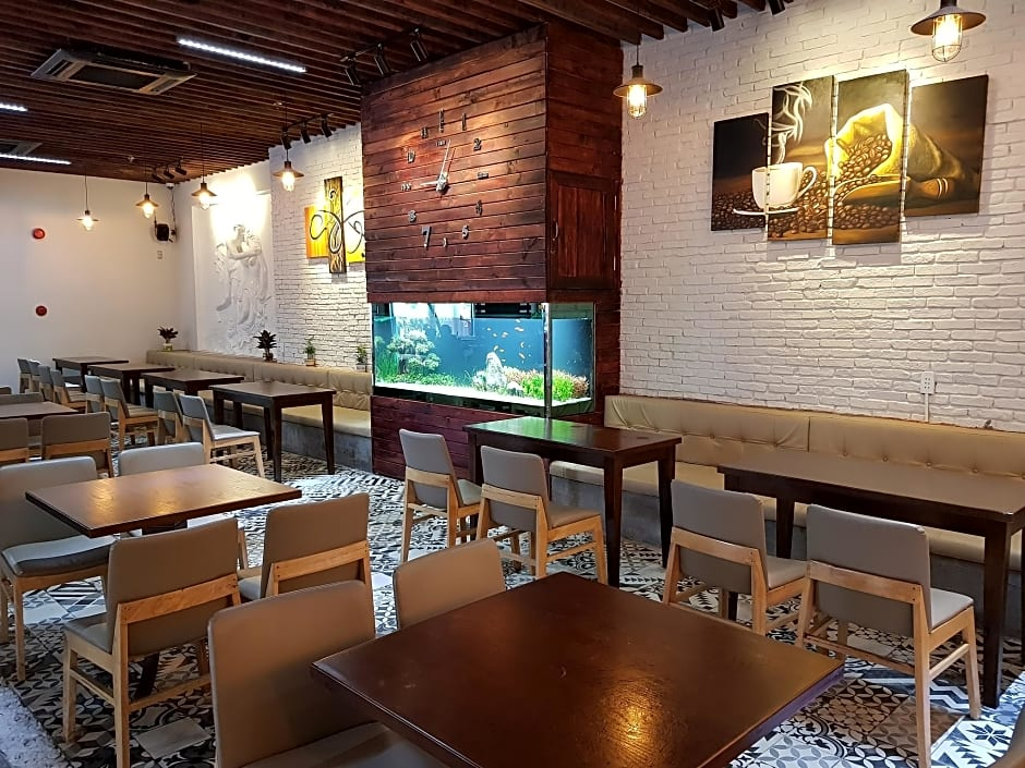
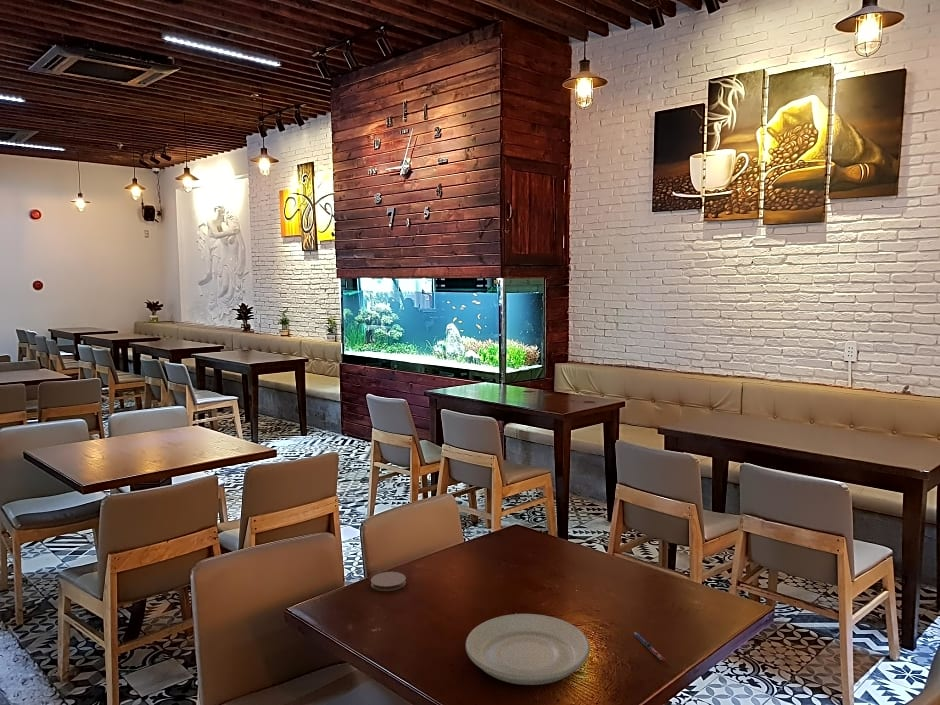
+ plate (527, 651)
+ pen (648, 645)
+ coaster (388, 581)
